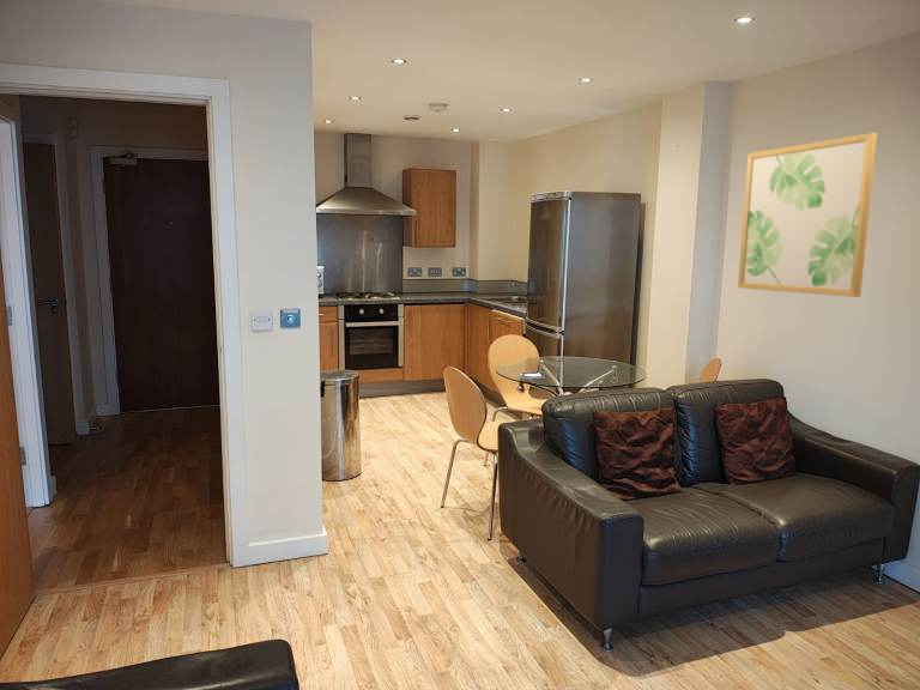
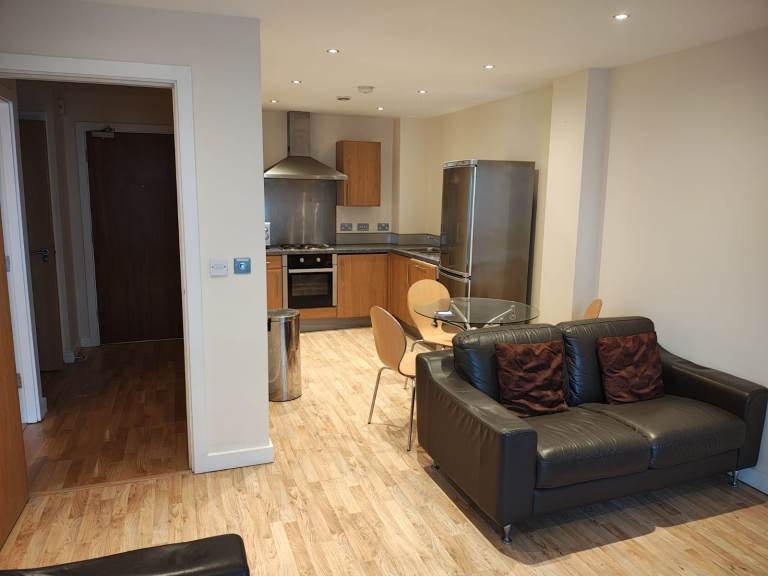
- wall art (799, 219)
